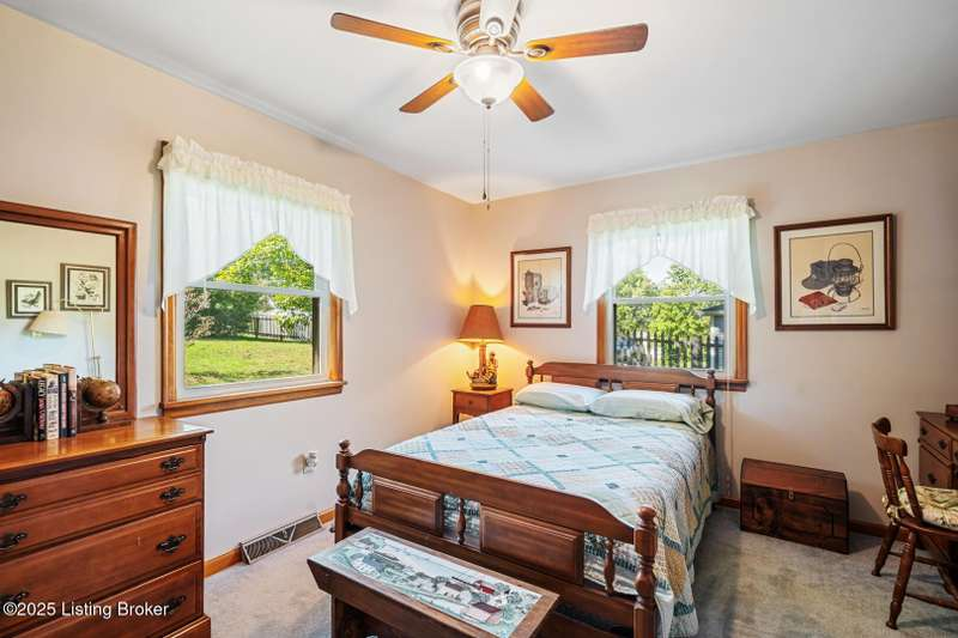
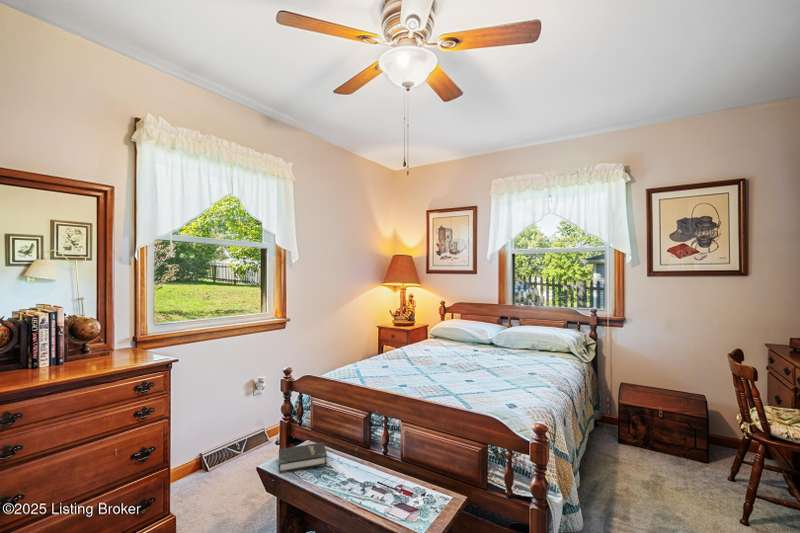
+ hardback book (302, 456)
